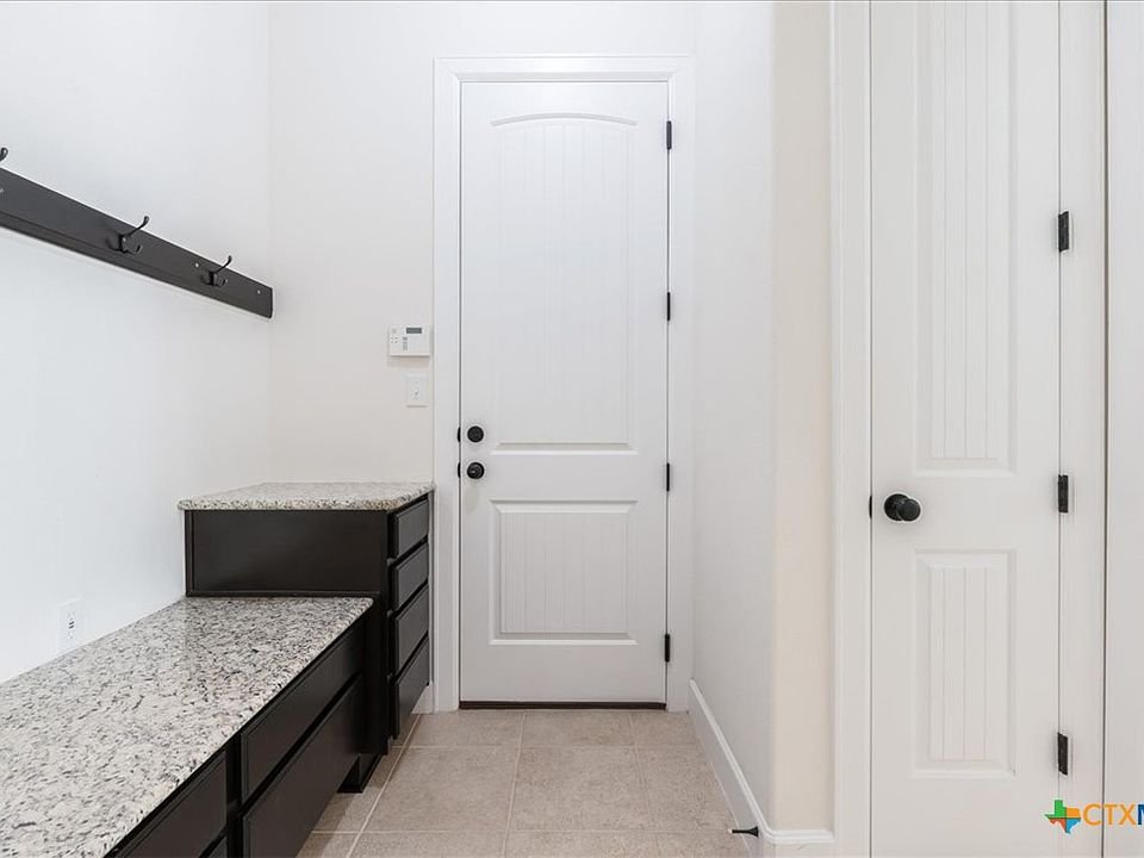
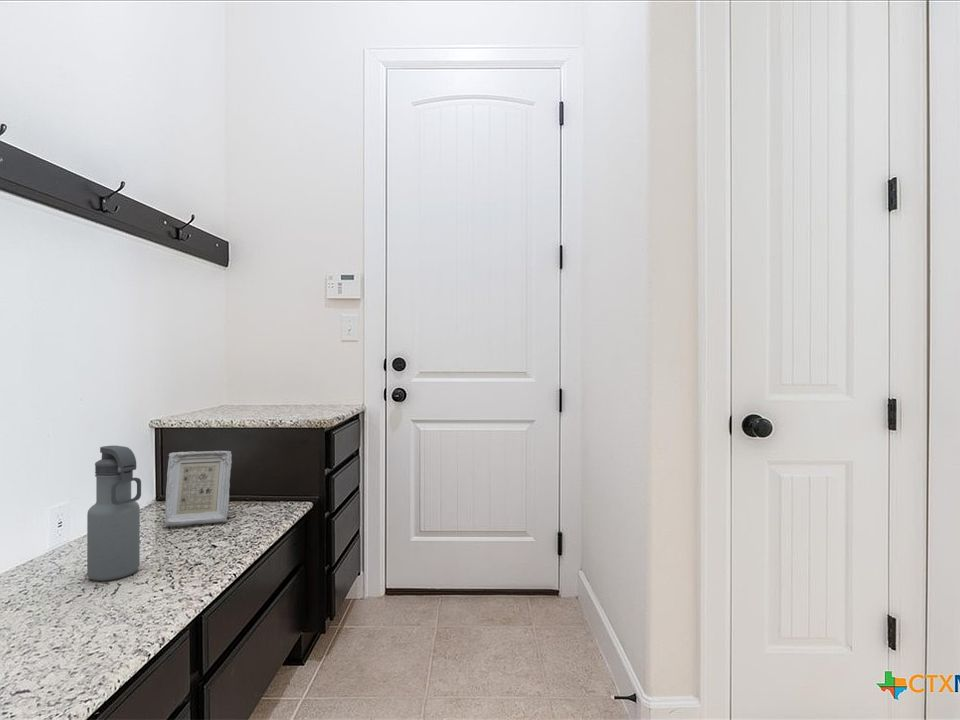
+ picture frame (197, 487)
+ water bottle (114, 510)
